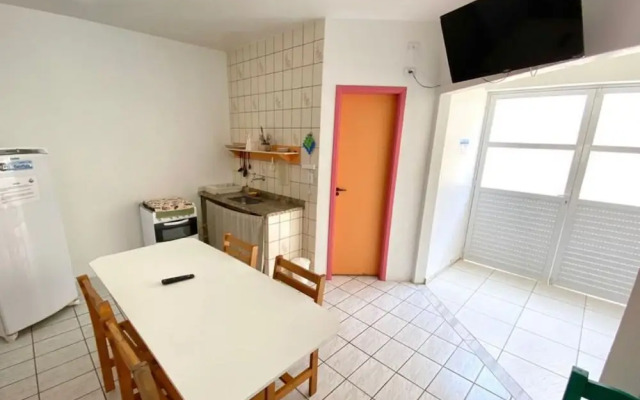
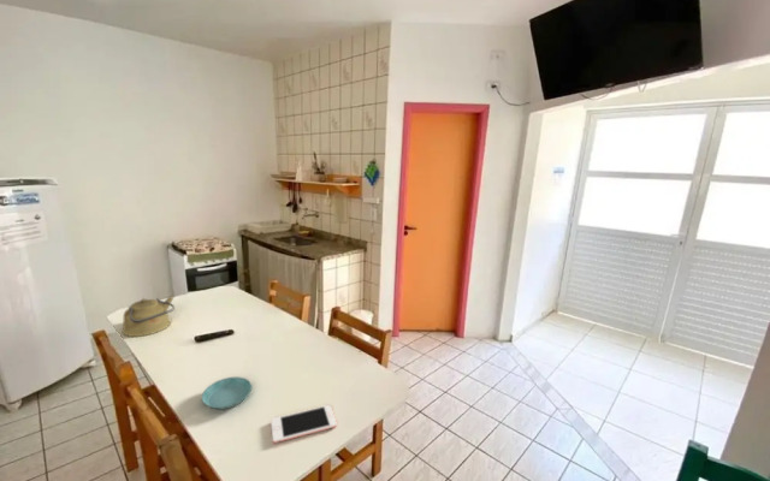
+ cell phone (303, 422)
+ kettle (150, 310)
+ saucer (227, 394)
